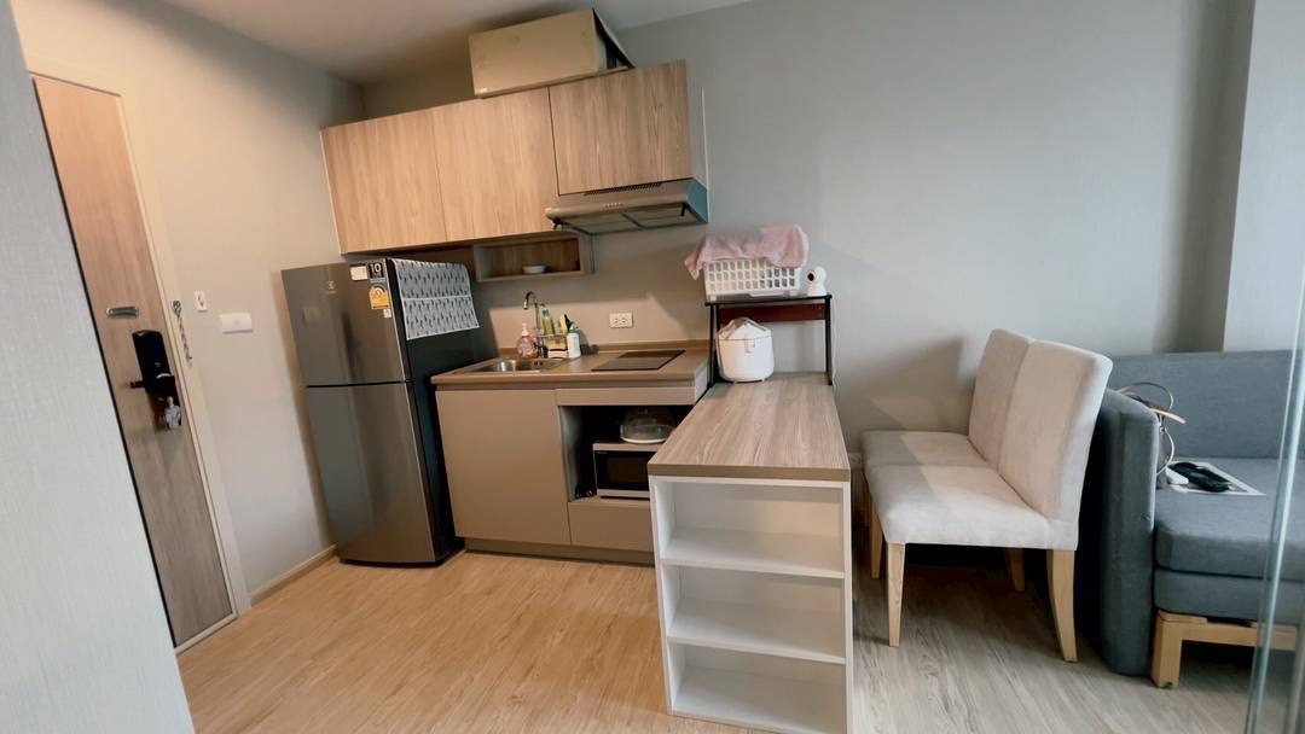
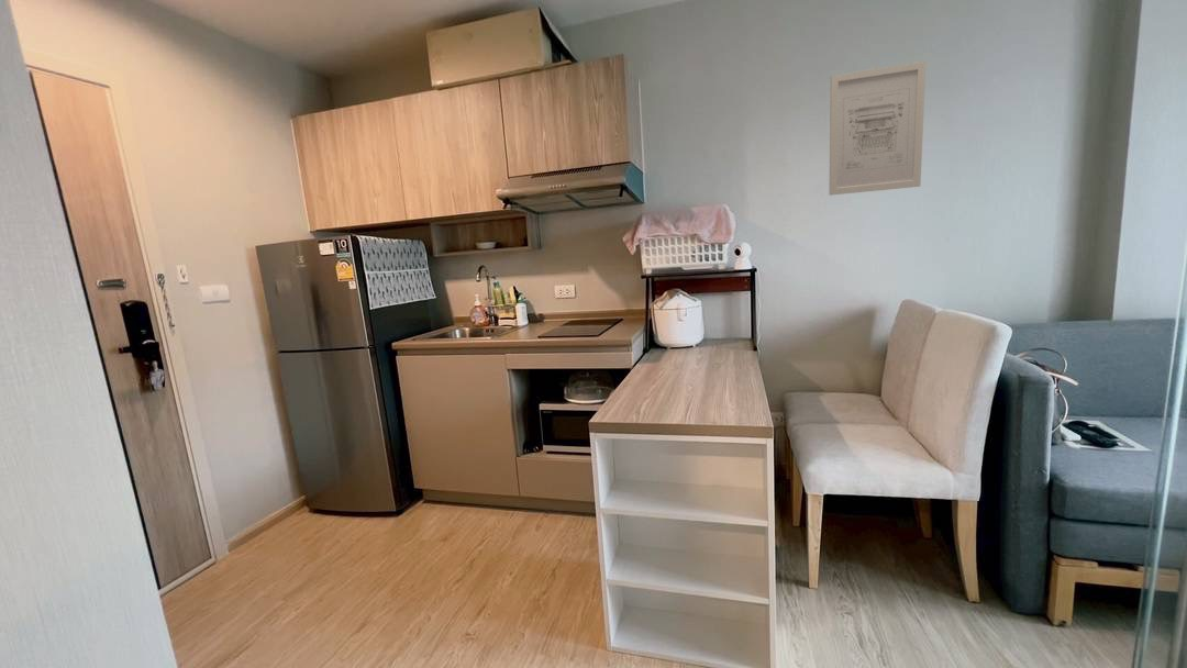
+ wall art (875, 131)
